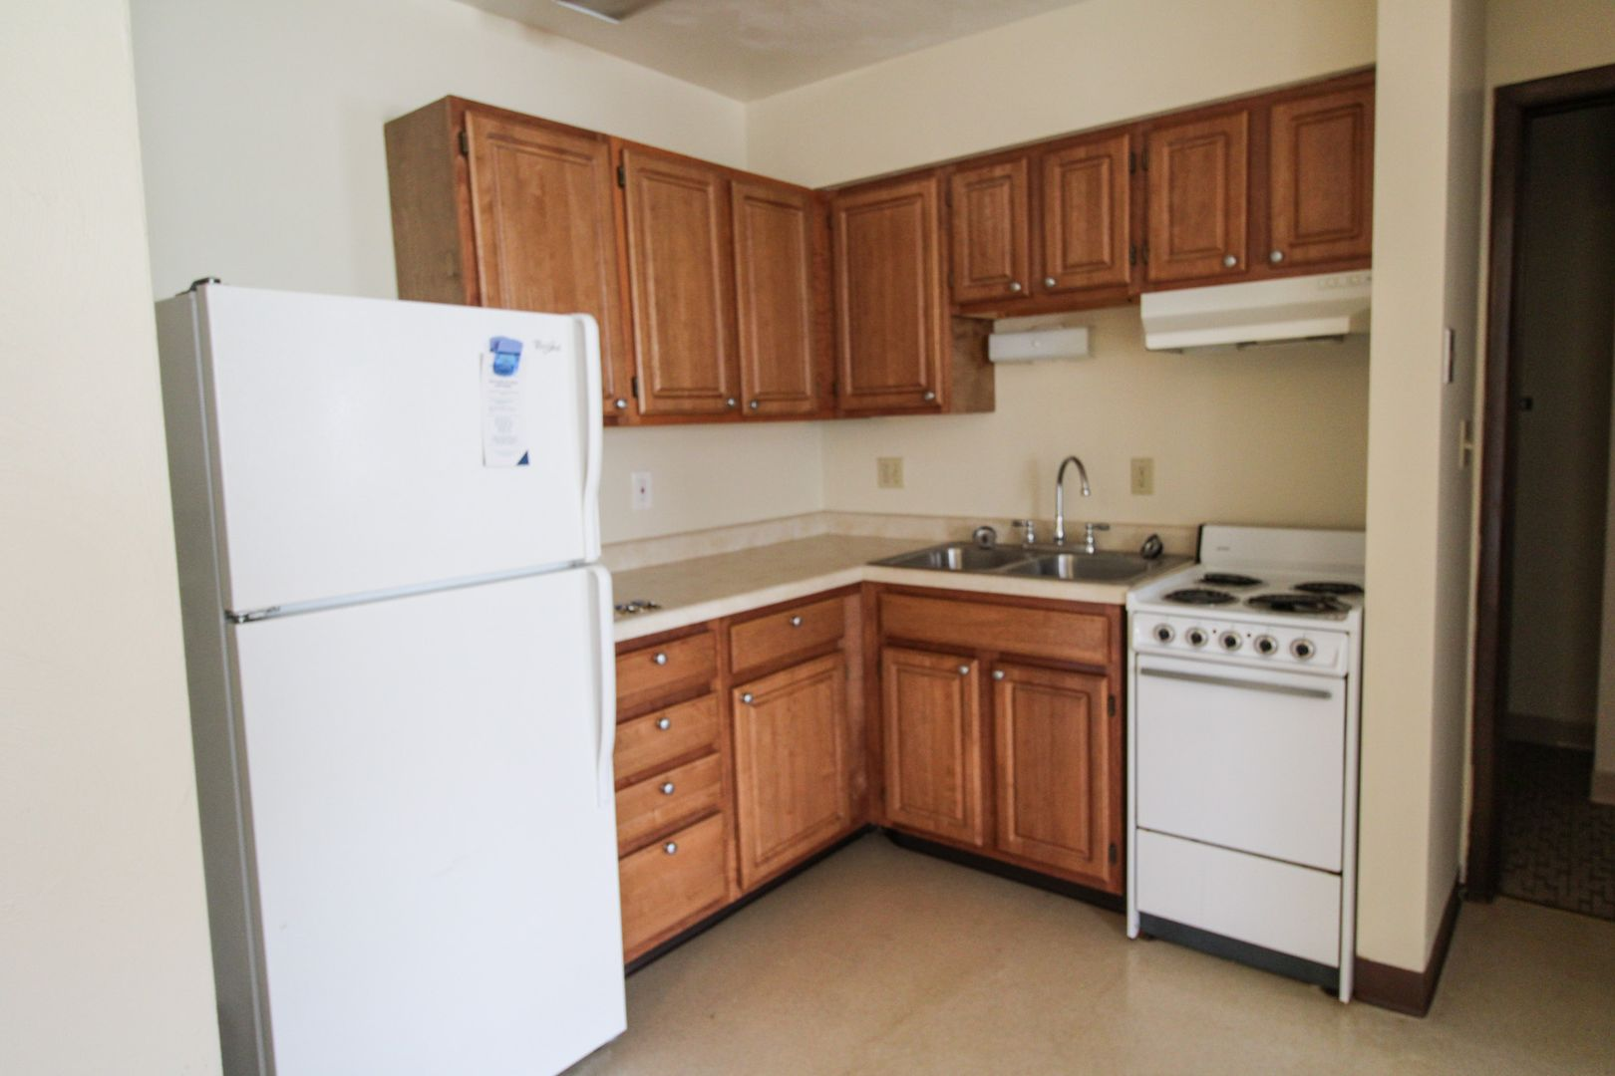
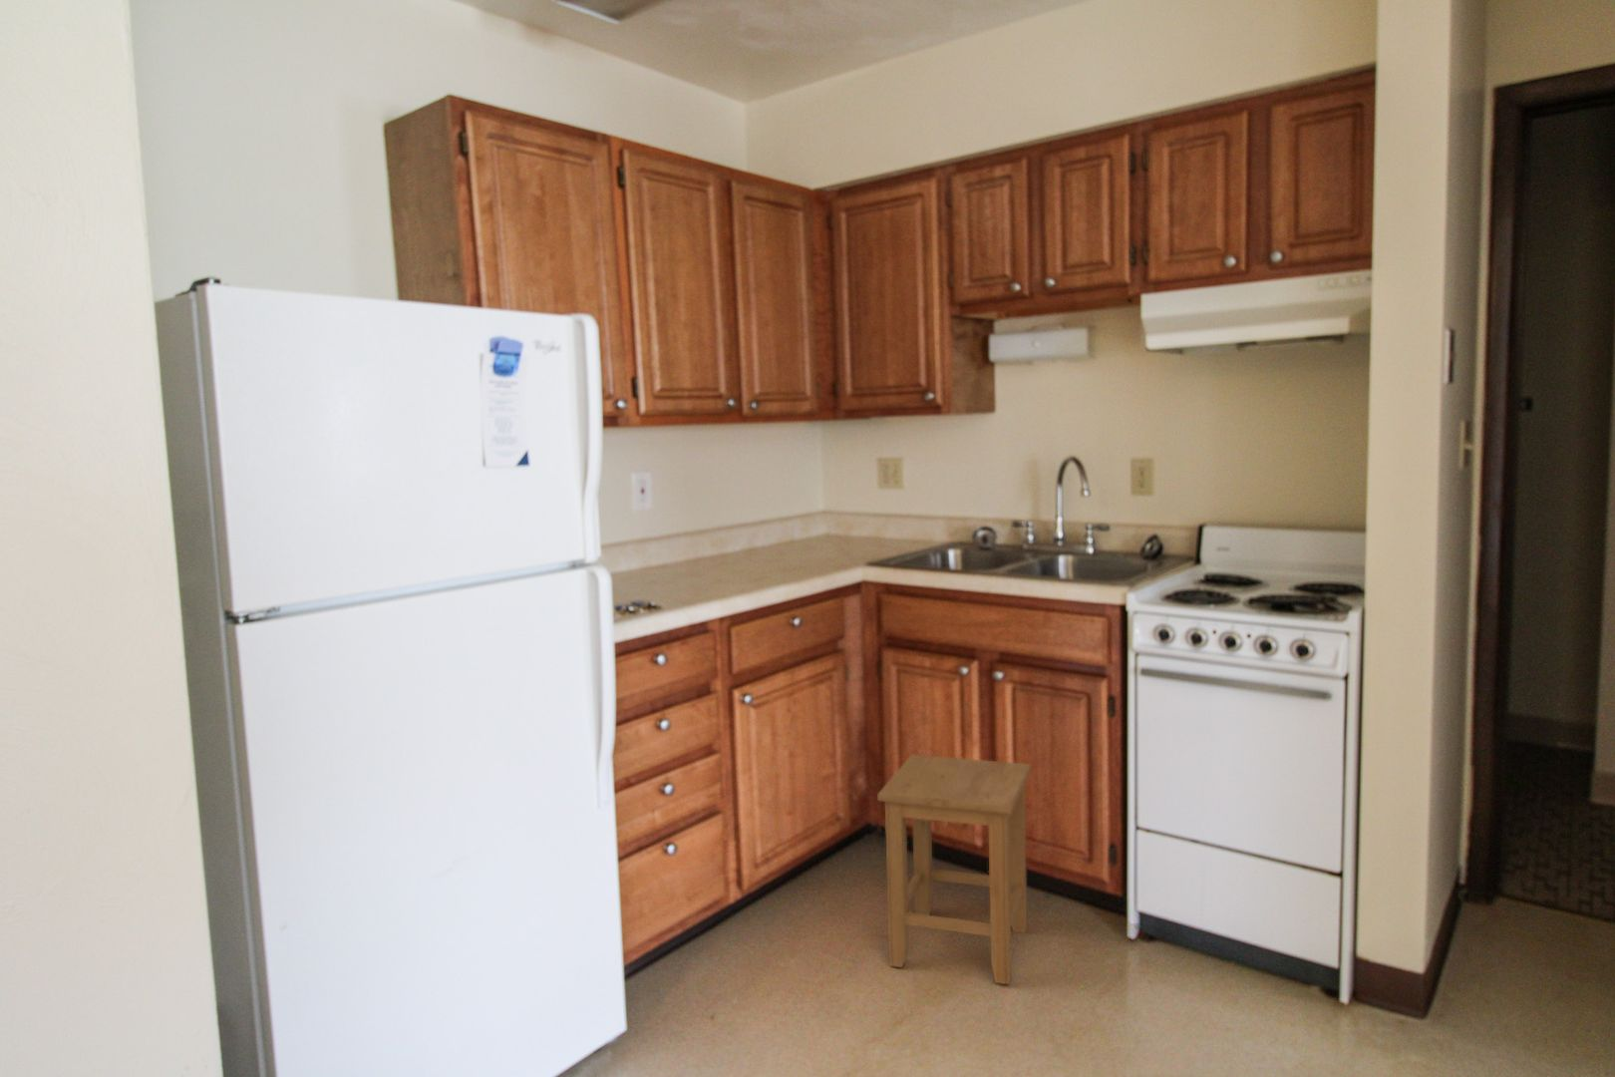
+ stool (958, 871)
